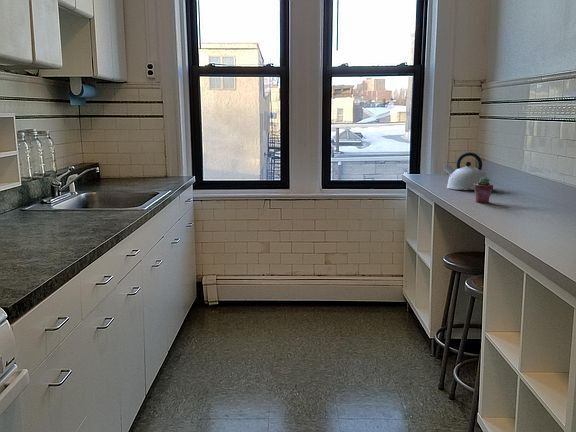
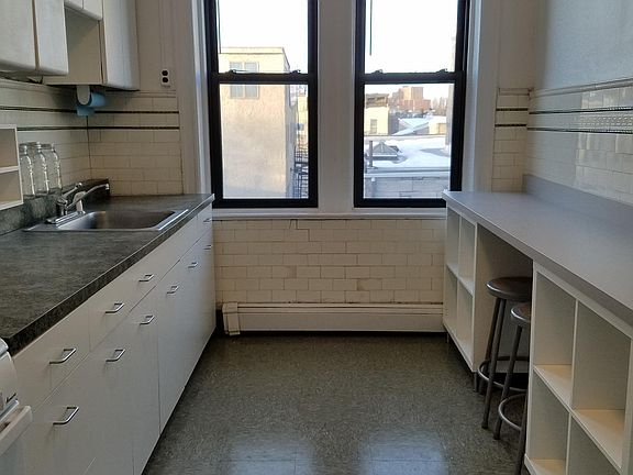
- kettle (466, 170)
- potted succulent (483, 189)
